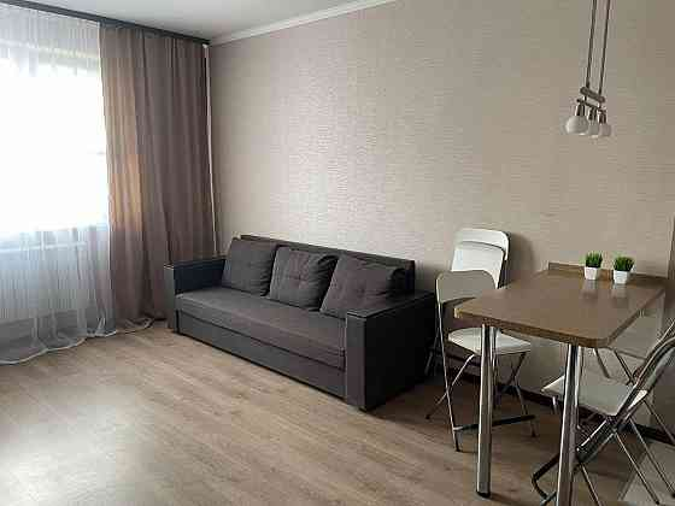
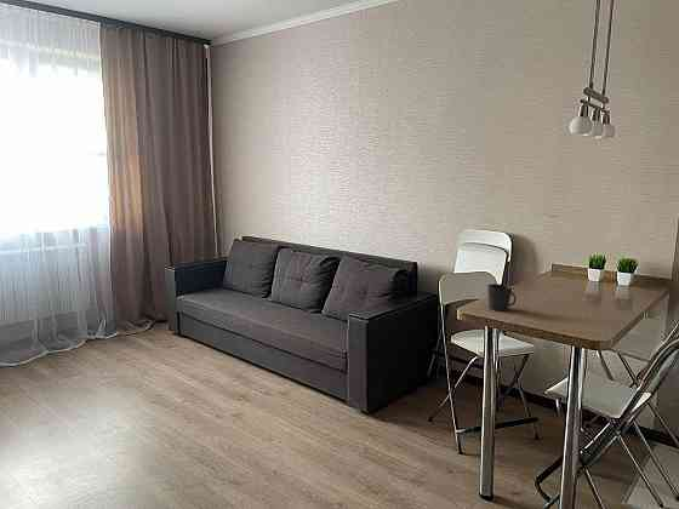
+ cup (502, 297)
